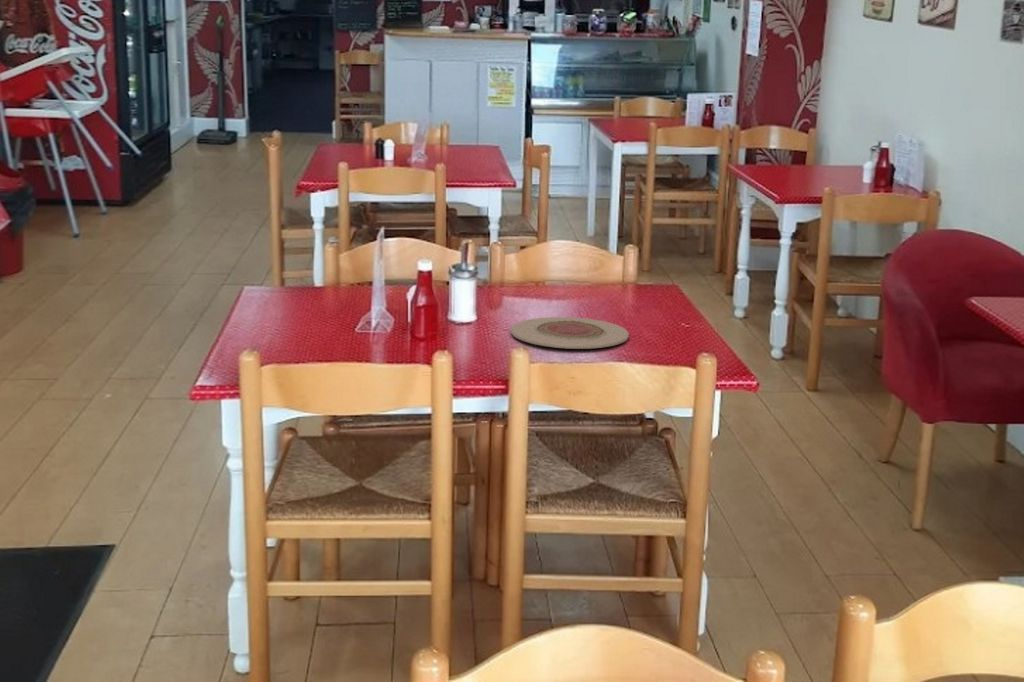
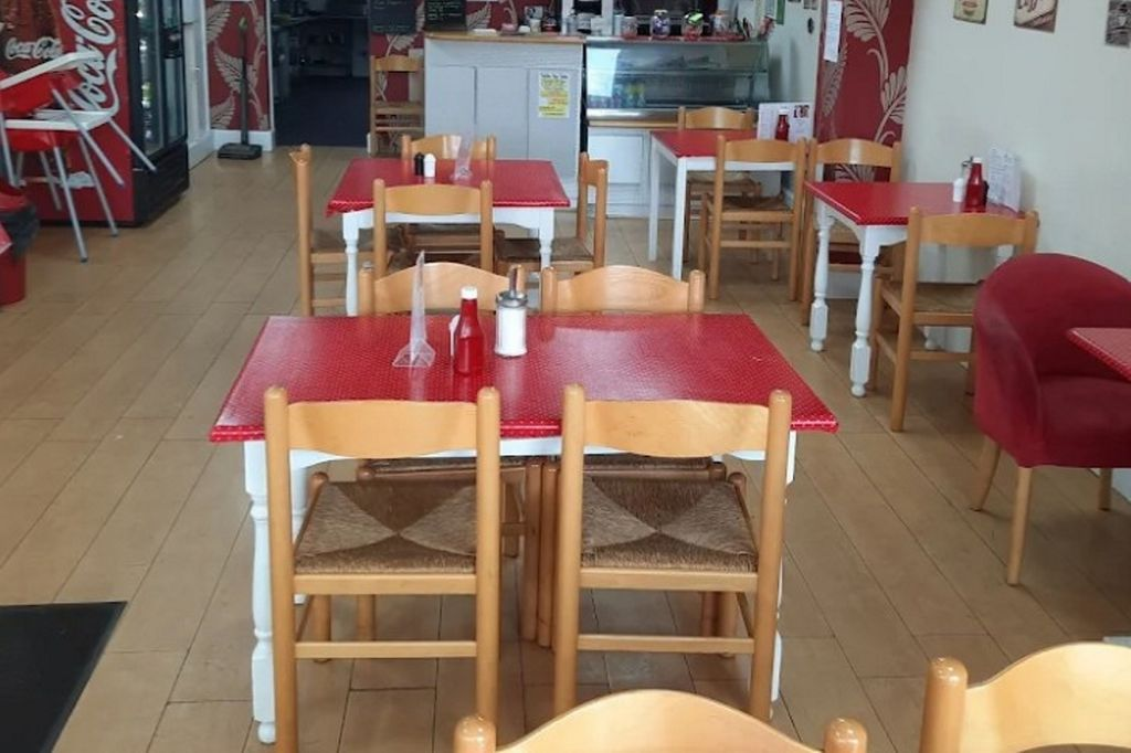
- plate (569, 331)
